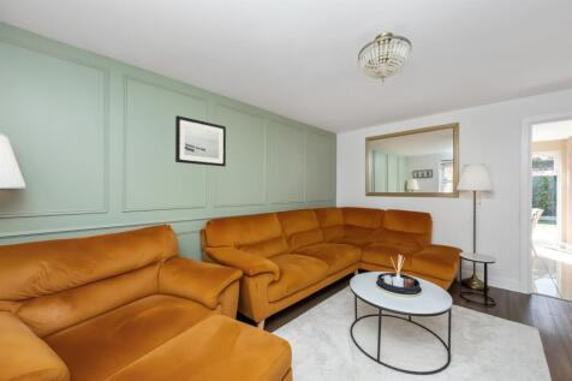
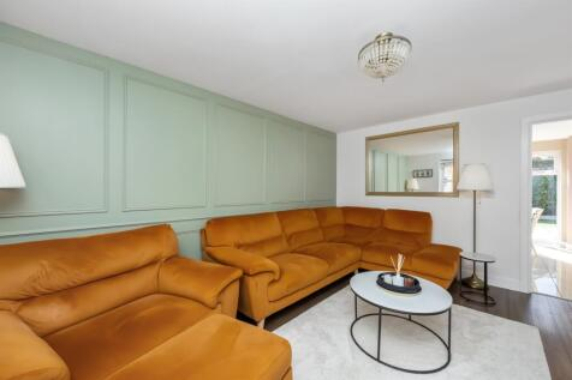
- wall art (202, 143)
